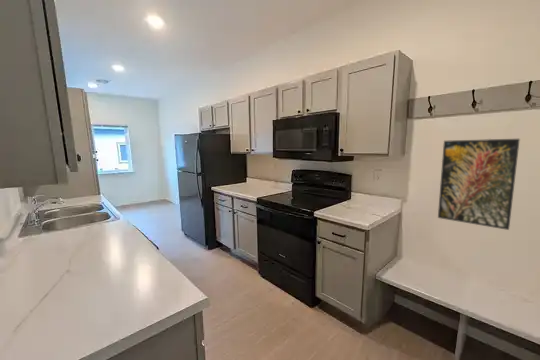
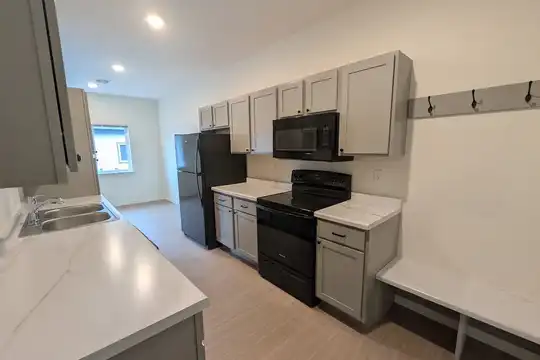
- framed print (474, 182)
